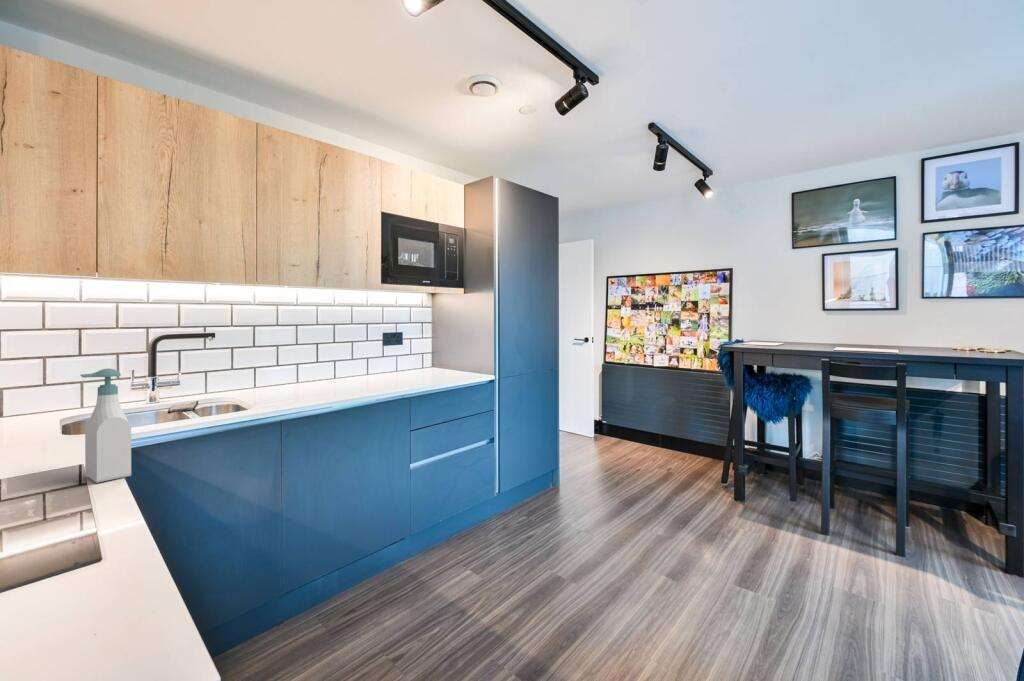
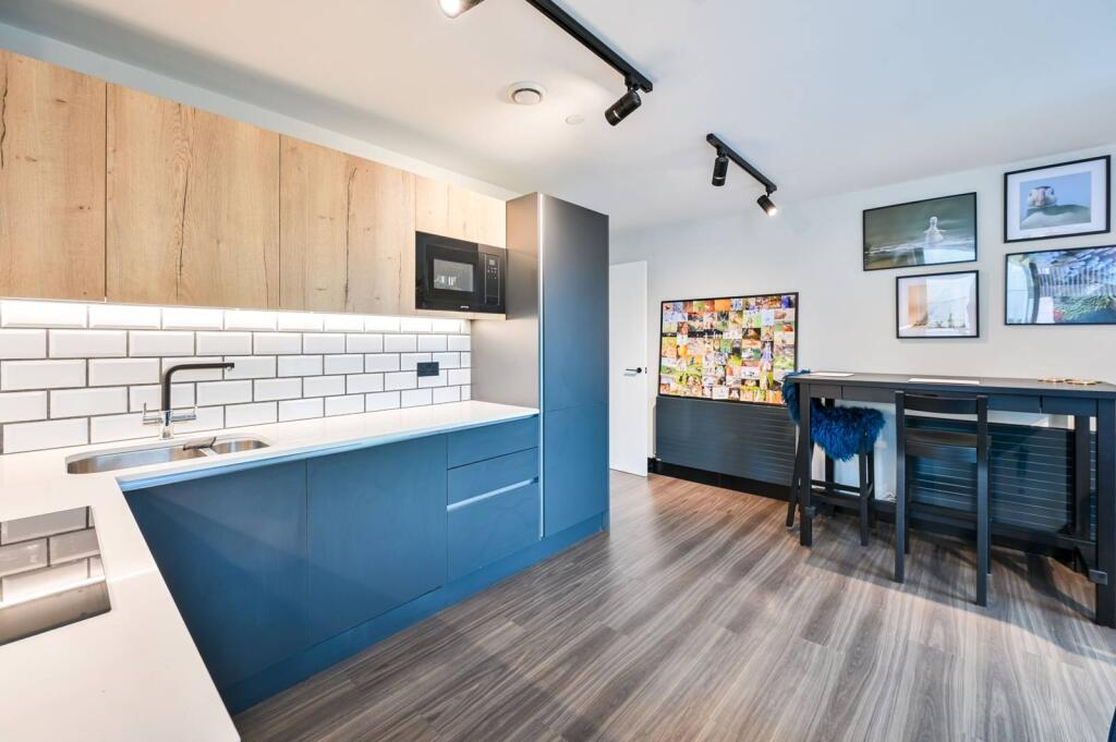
- soap bottle (103, 422)
